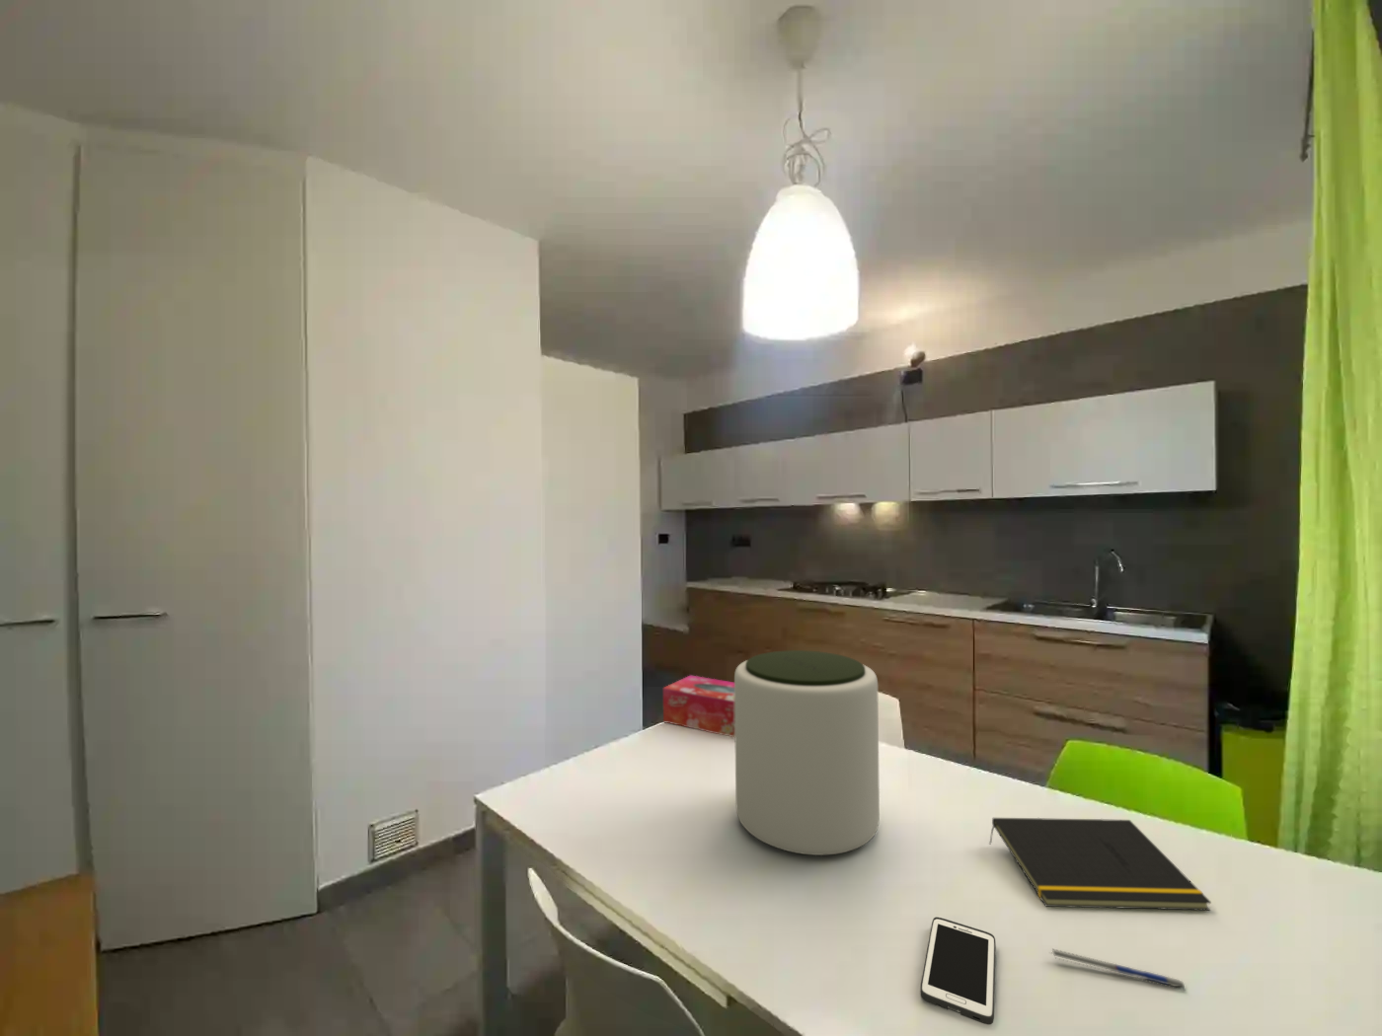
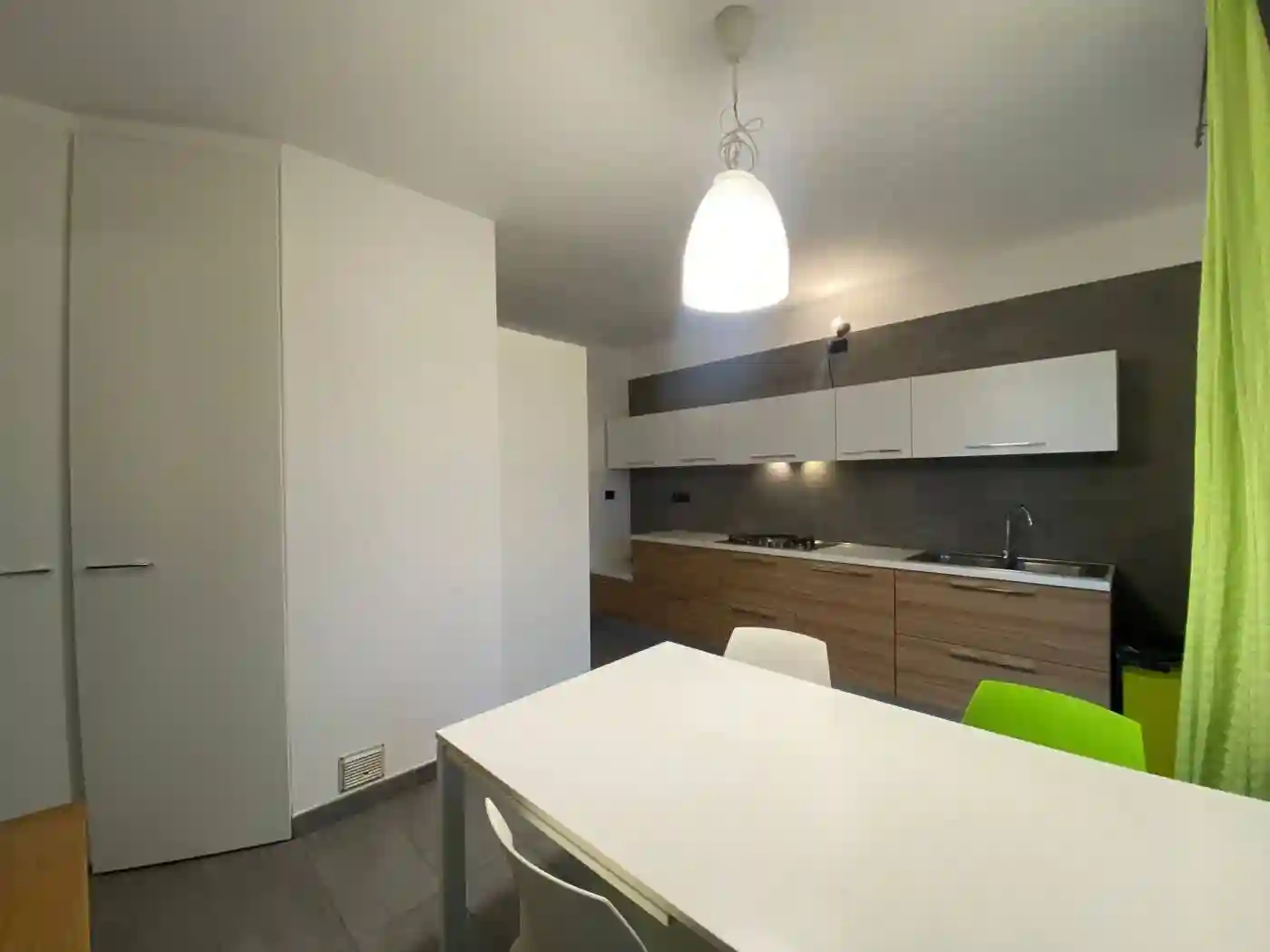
- tissue box (718, 705)
- cell phone (960, 965)
- notepad (1090, 860)
- plant pot (804, 742)
- pen (1113, 967)
